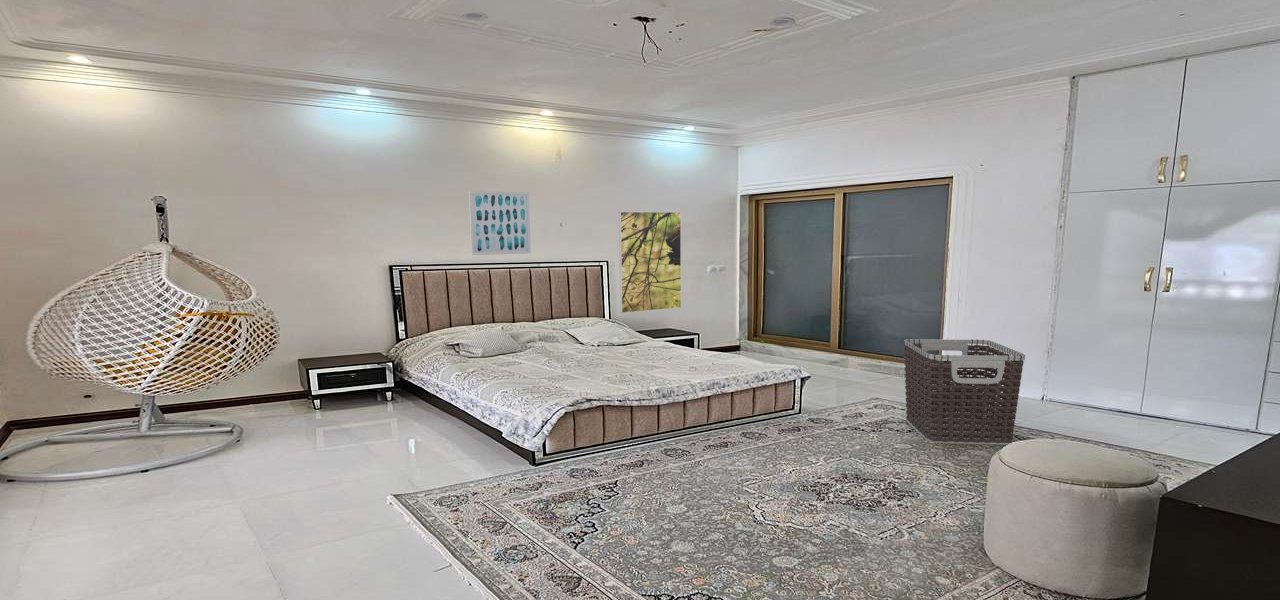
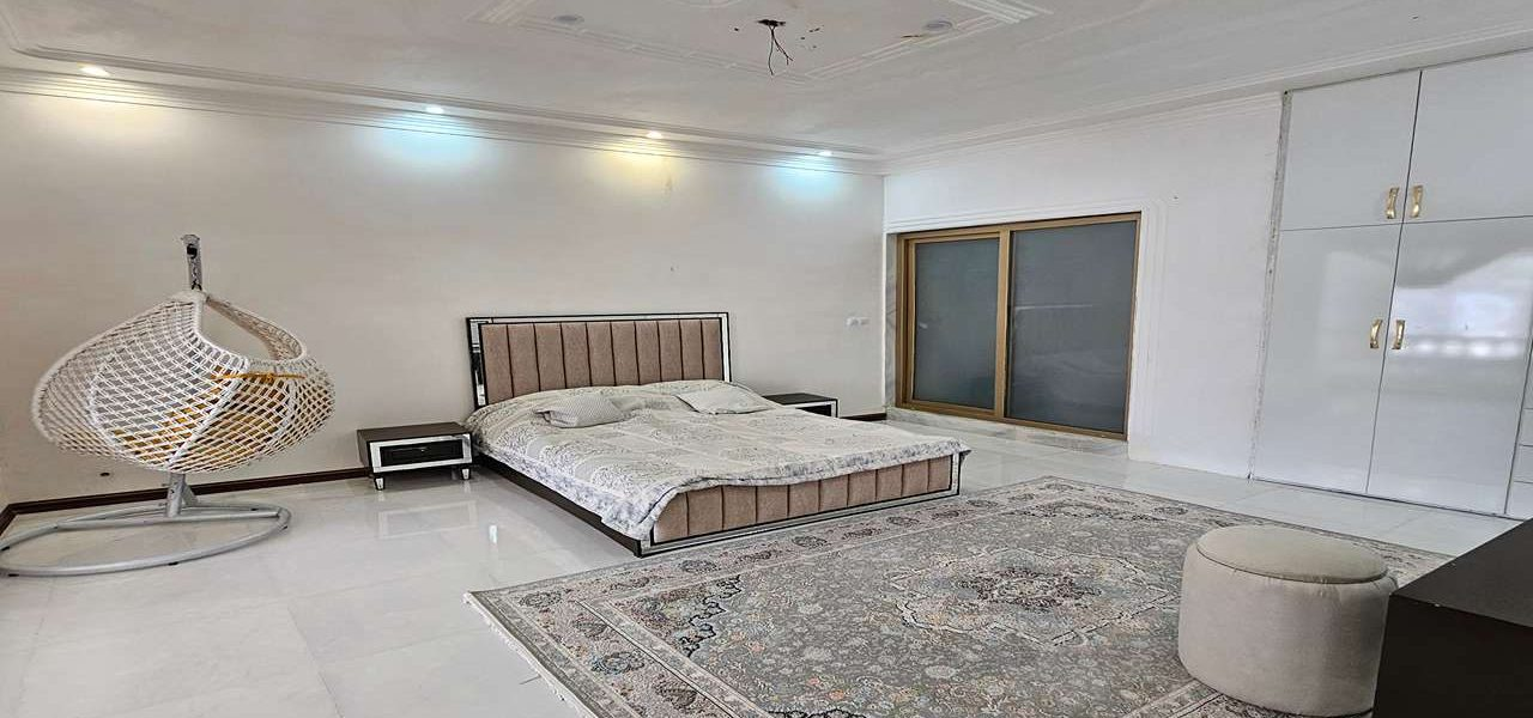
- wall art (500, 223)
- clothes hamper (958, 389)
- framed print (651, 261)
